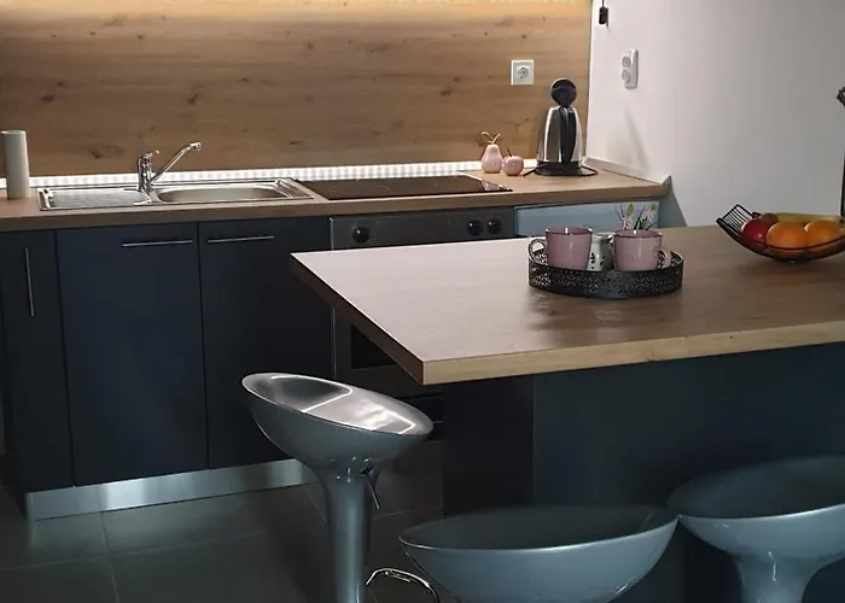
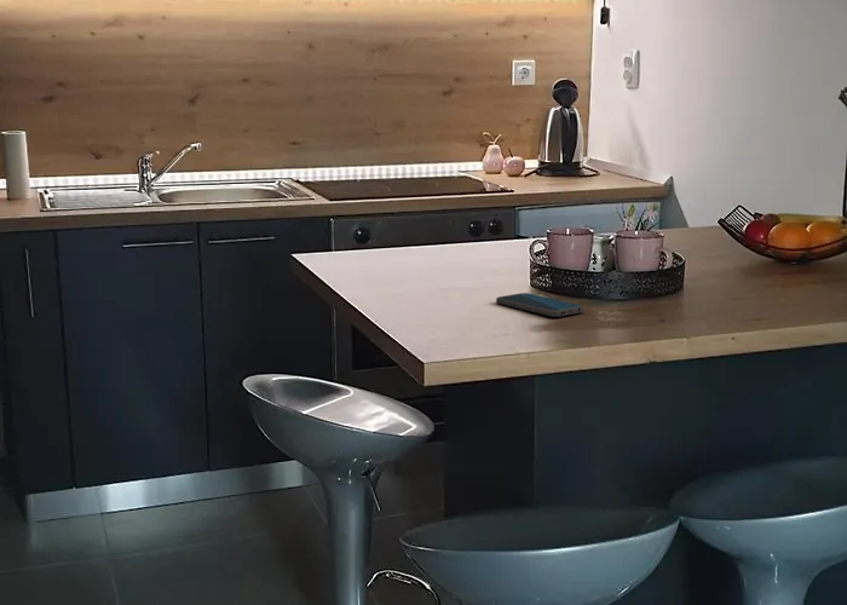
+ smartphone (538, 304)
